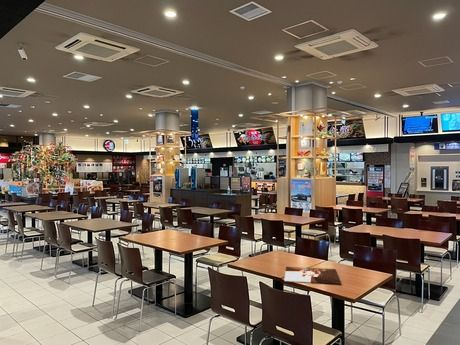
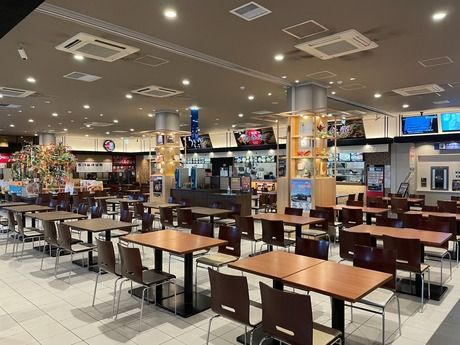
- tray (311, 273)
